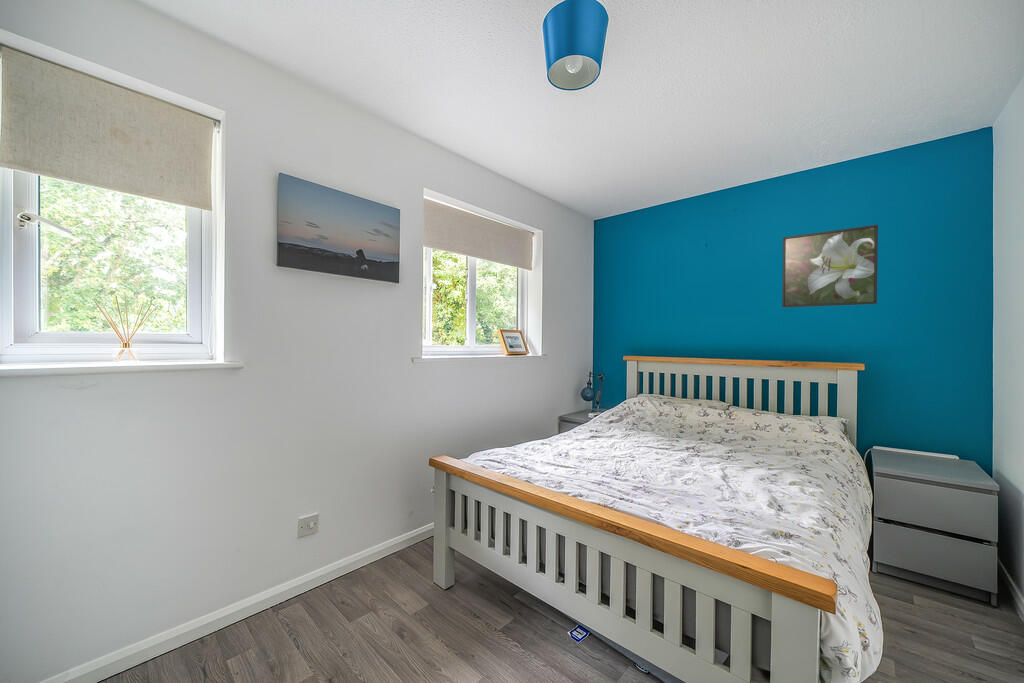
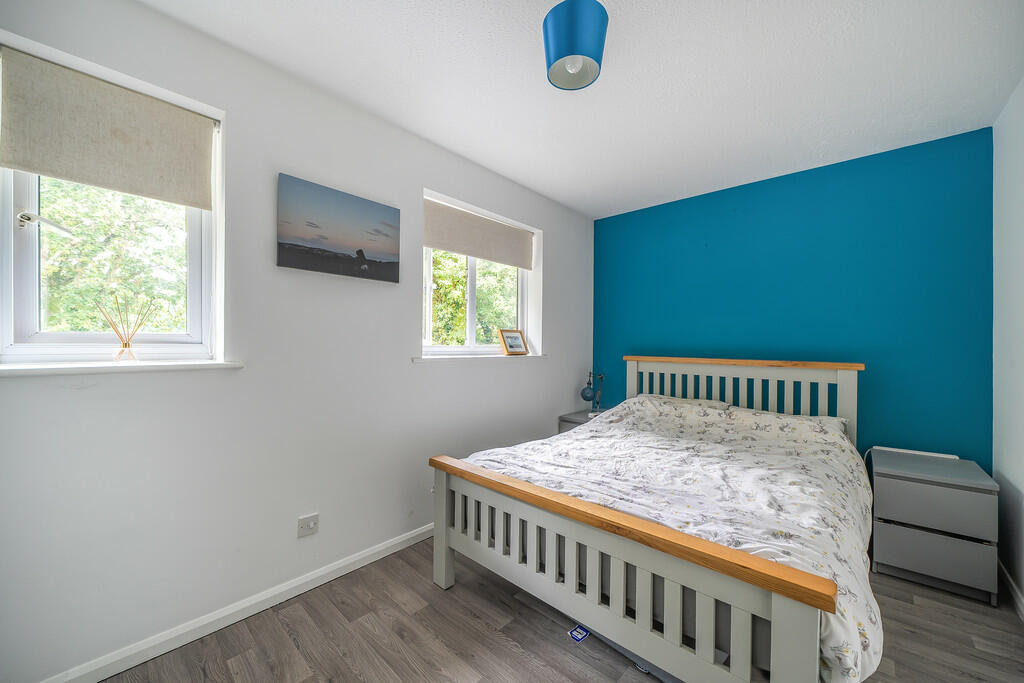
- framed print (827, 268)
